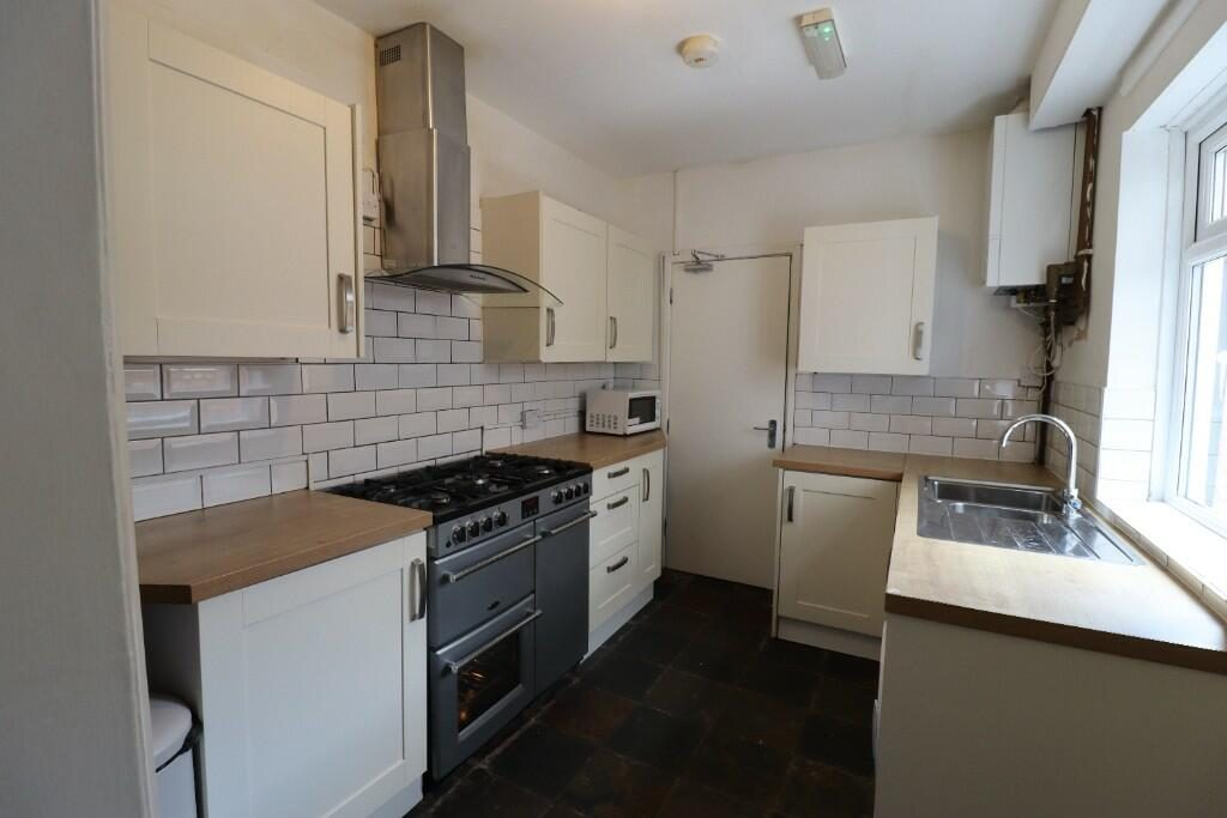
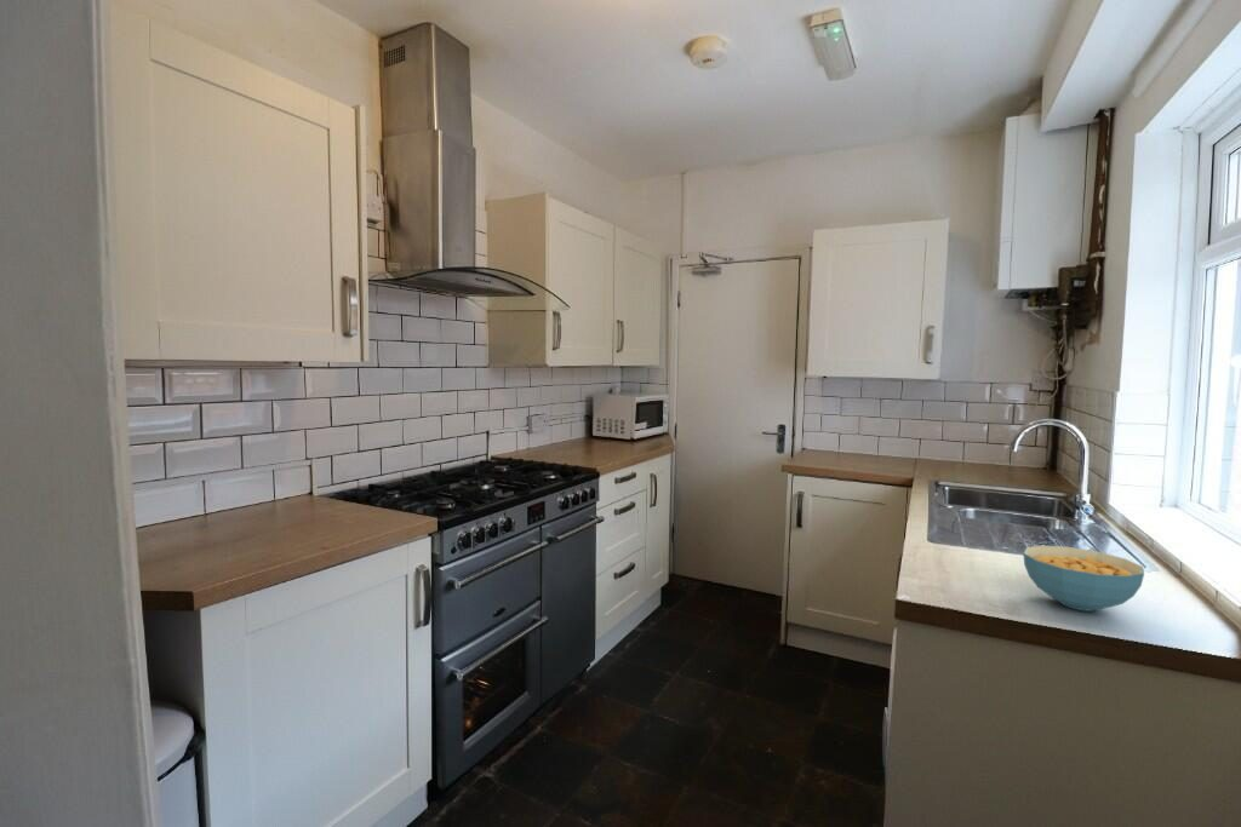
+ cereal bowl (1079, 582)
